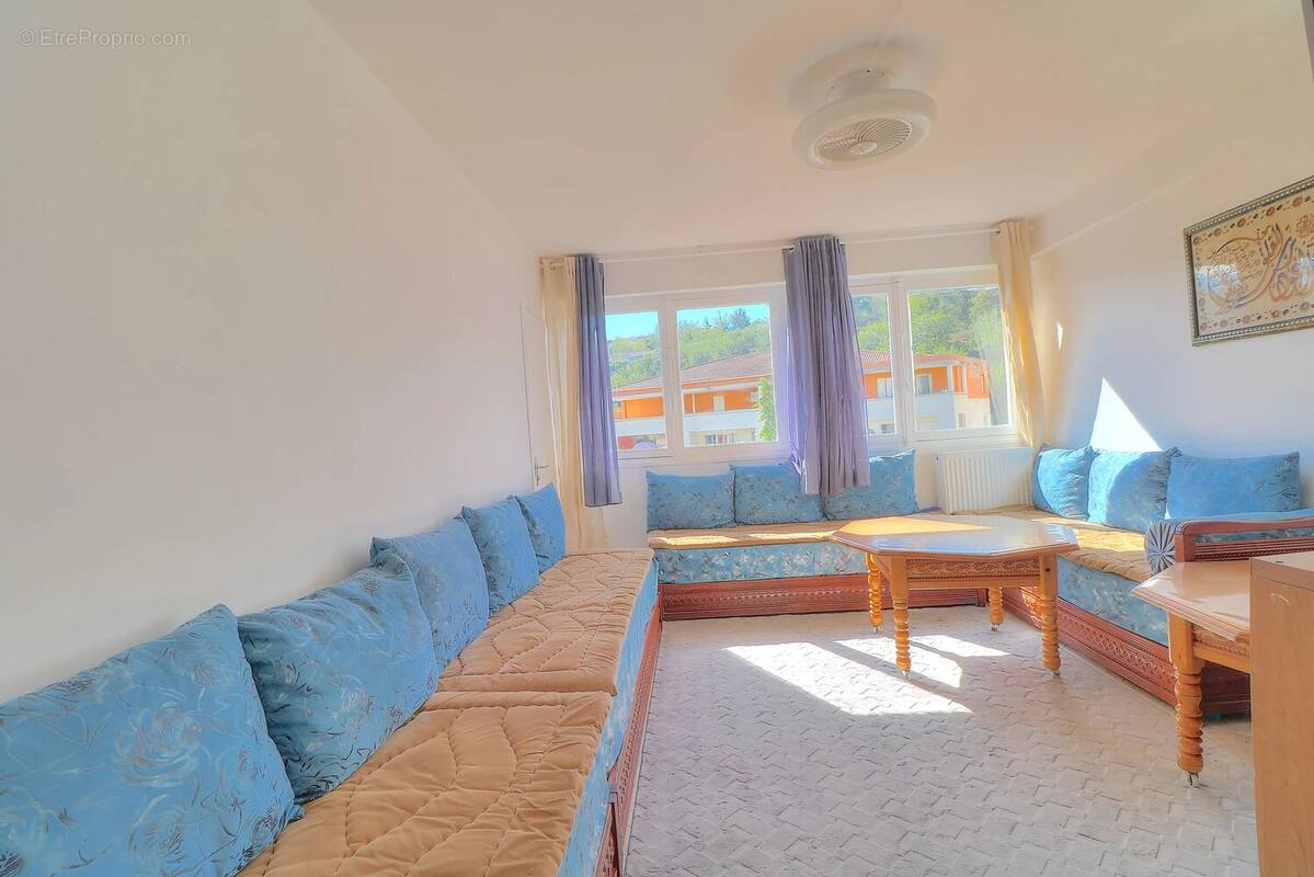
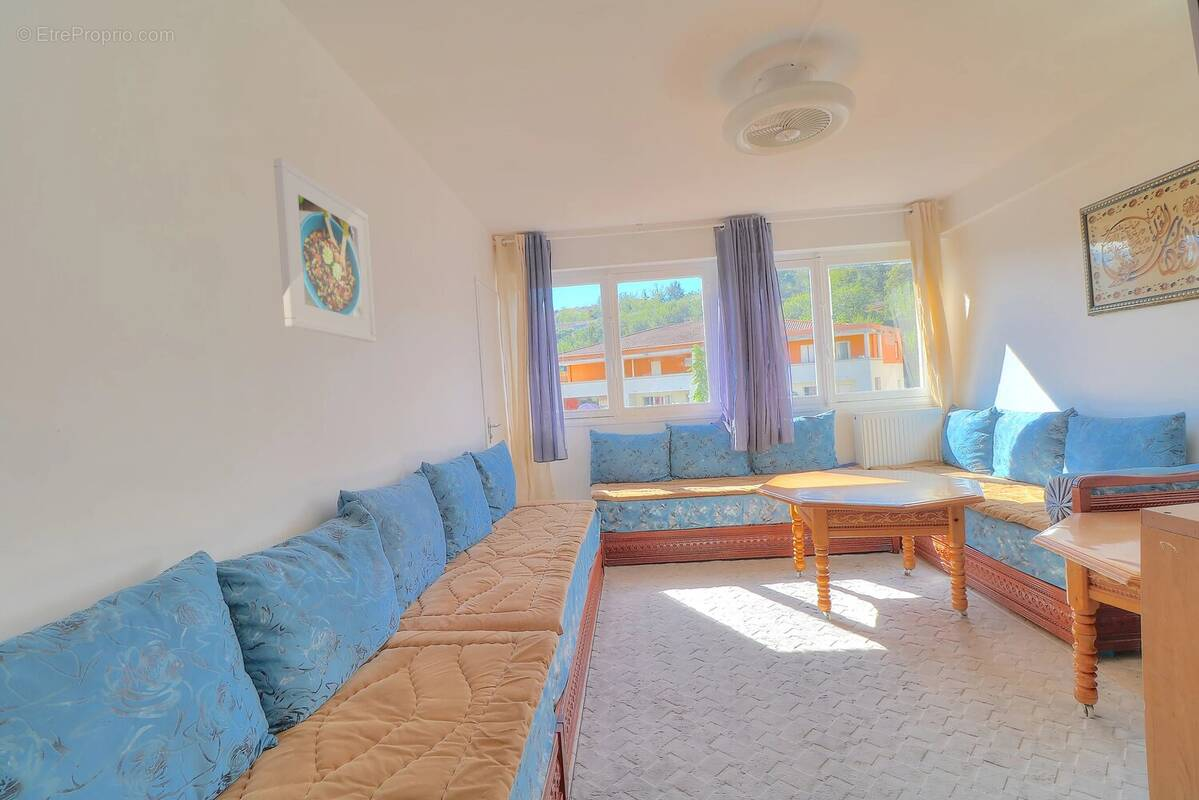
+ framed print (332, 263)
